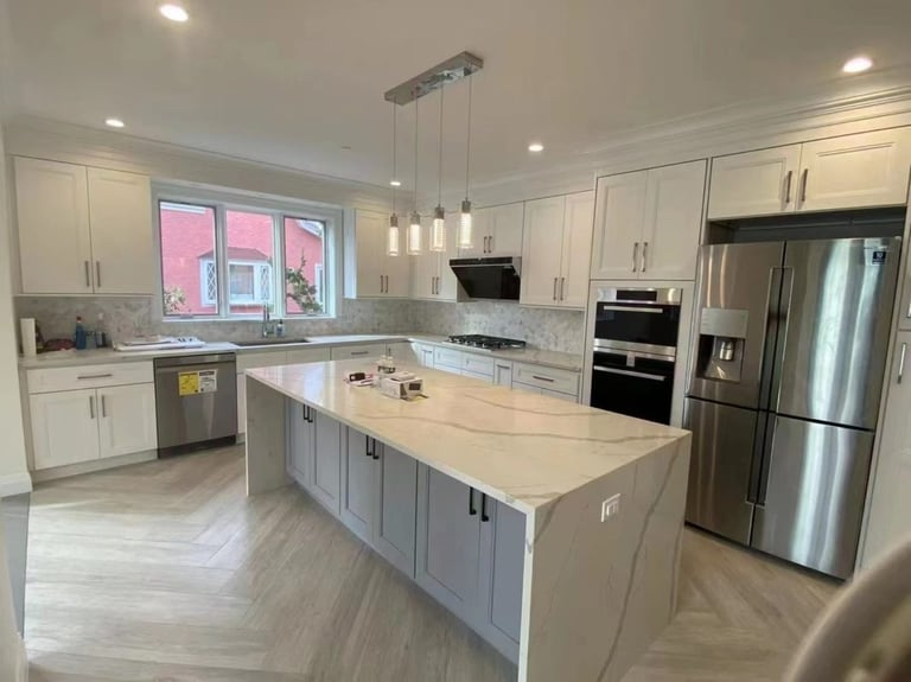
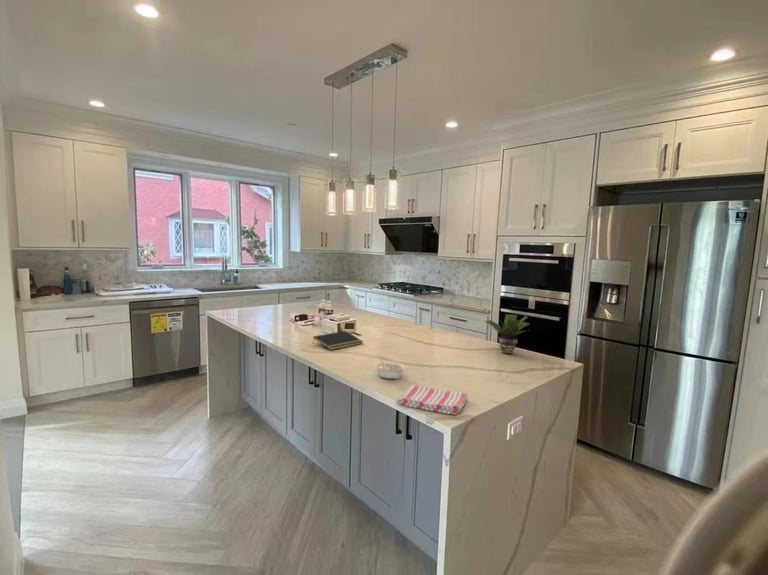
+ notepad (338, 339)
+ legume (388, 369)
+ potted plant (508, 332)
+ dish towel (432, 397)
